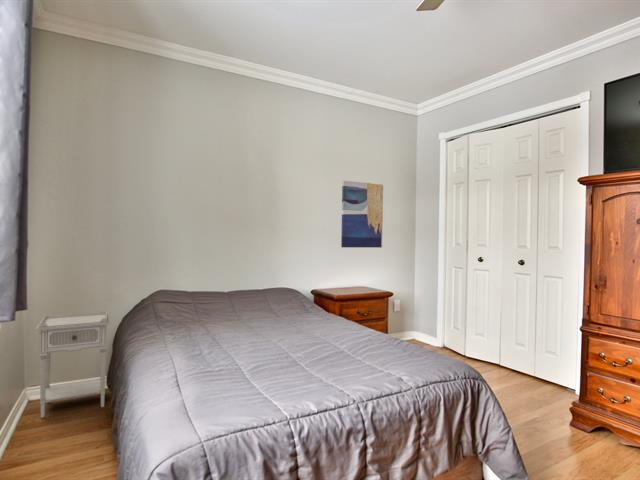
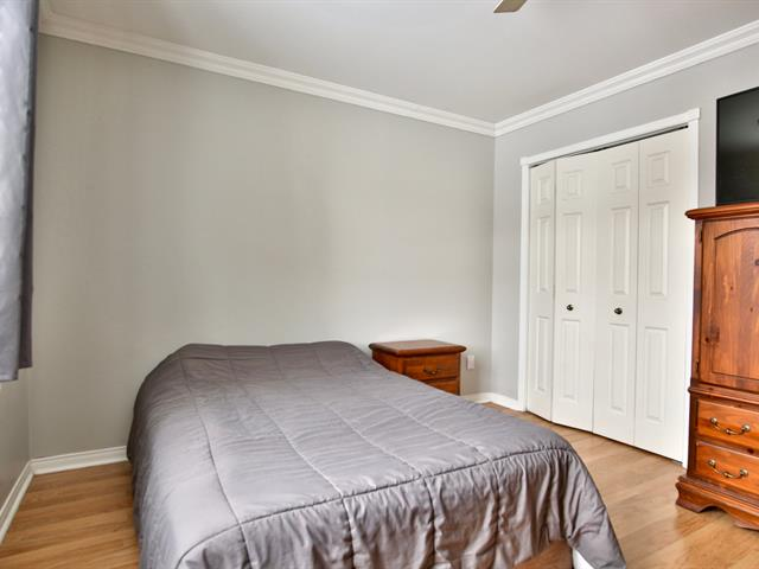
- wall art (362, 215)
- nightstand (75, 350)
